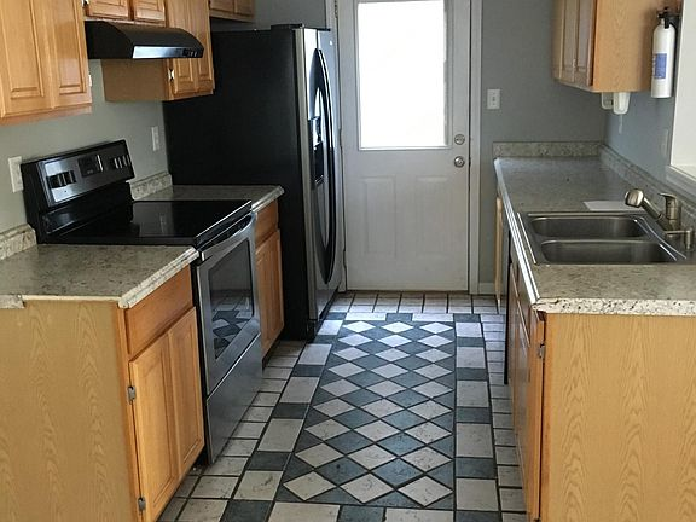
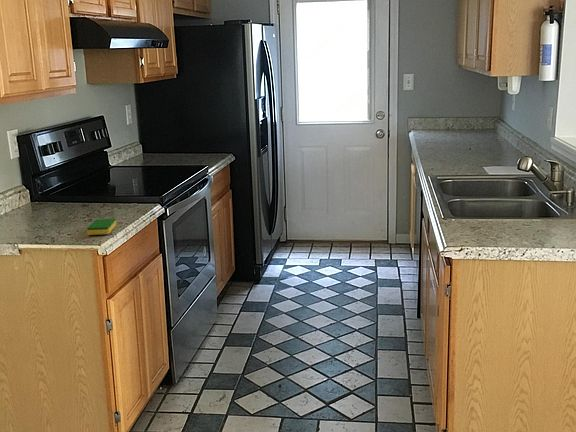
+ dish sponge (102, 226)
